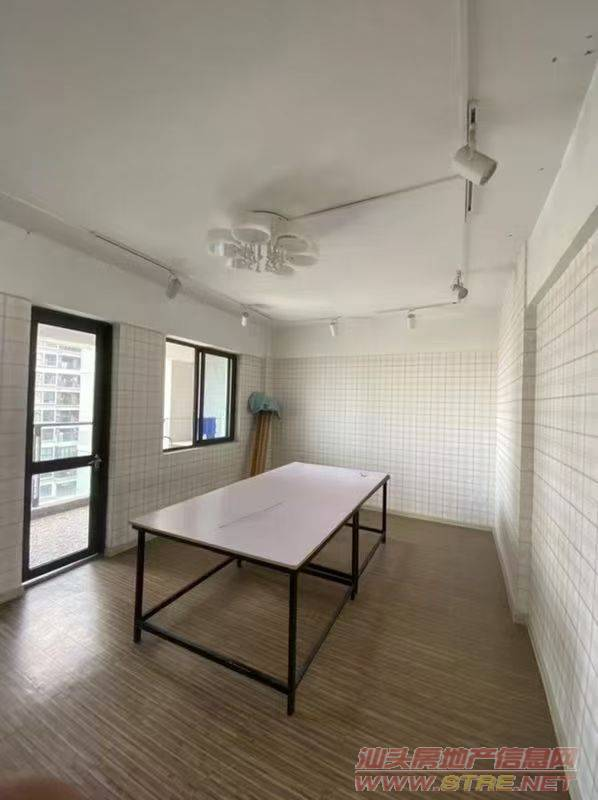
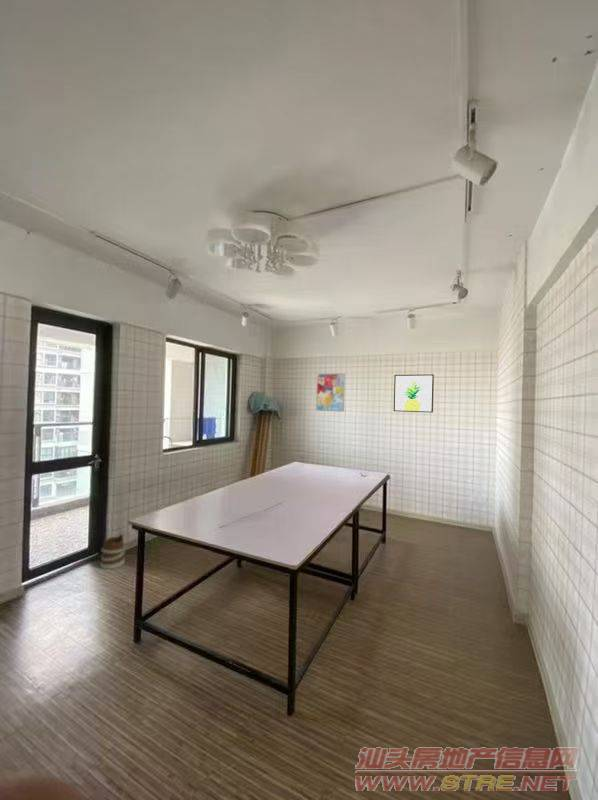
+ wall art (413, 393)
+ wooden bucket (113, 544)
+ wall art (330, 392)
